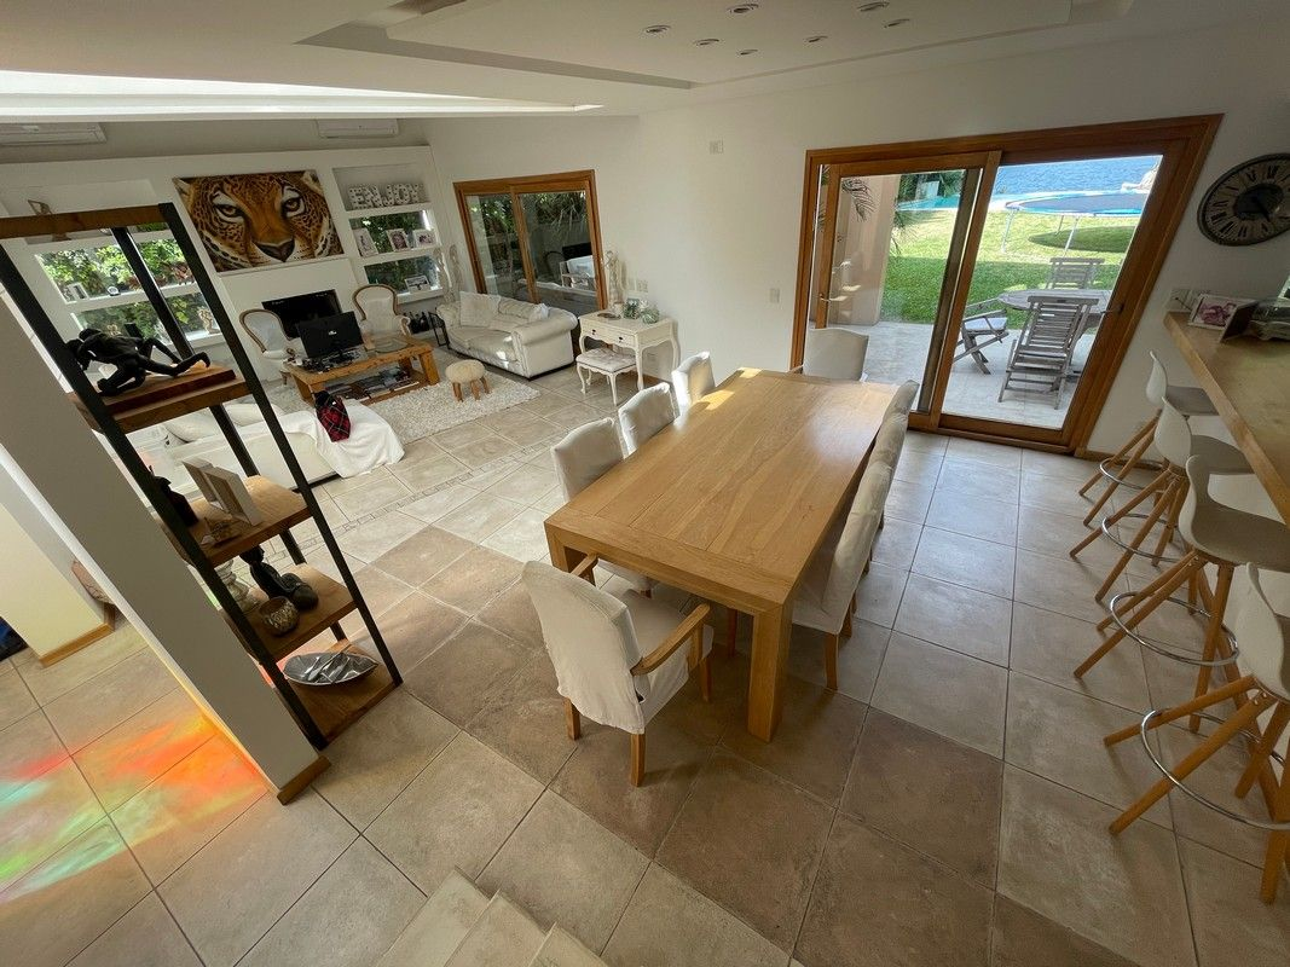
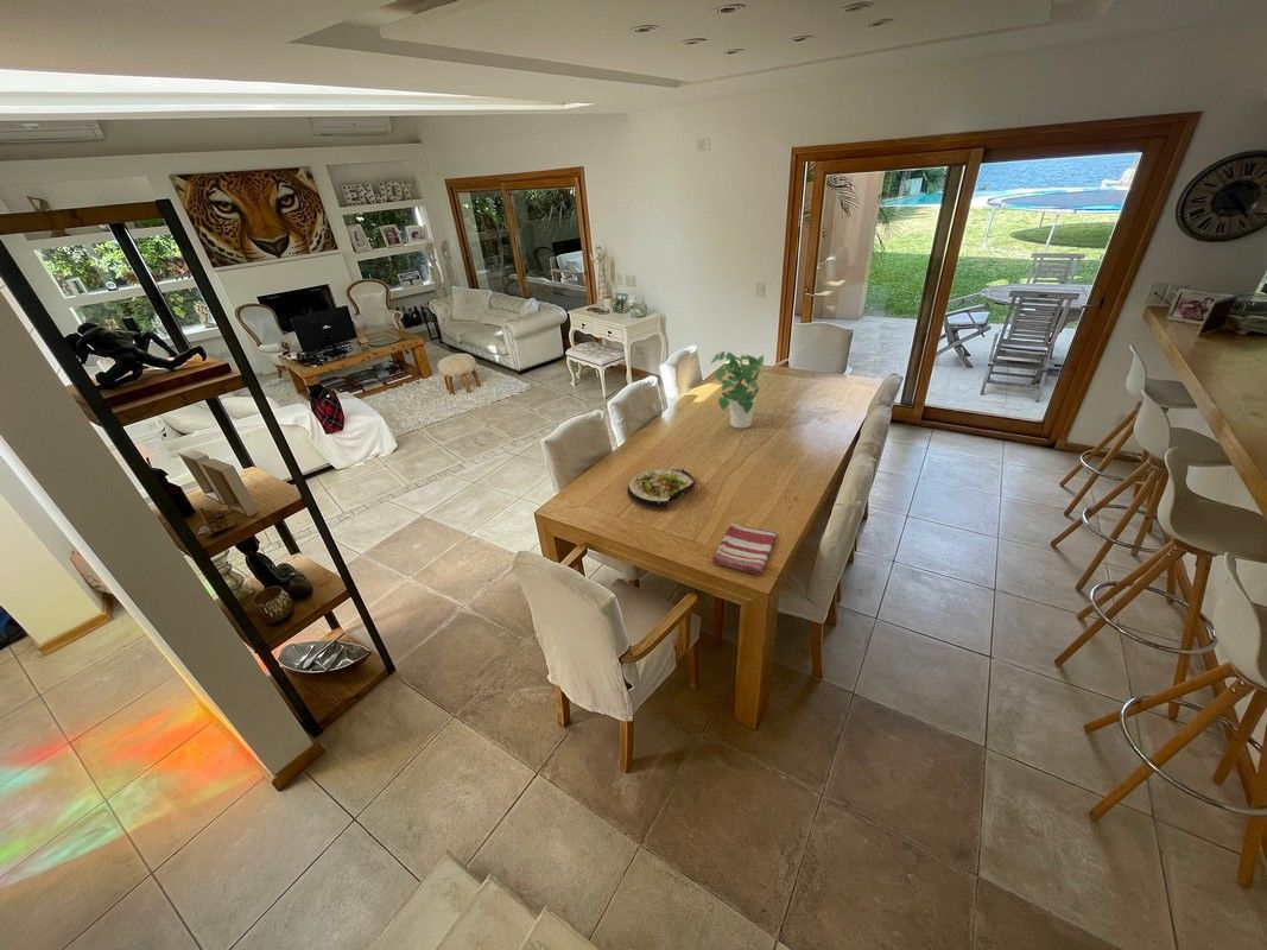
+ salad plate (659, 483)
+ dish towel (745, 546)
+ potted plant (737, 390)
